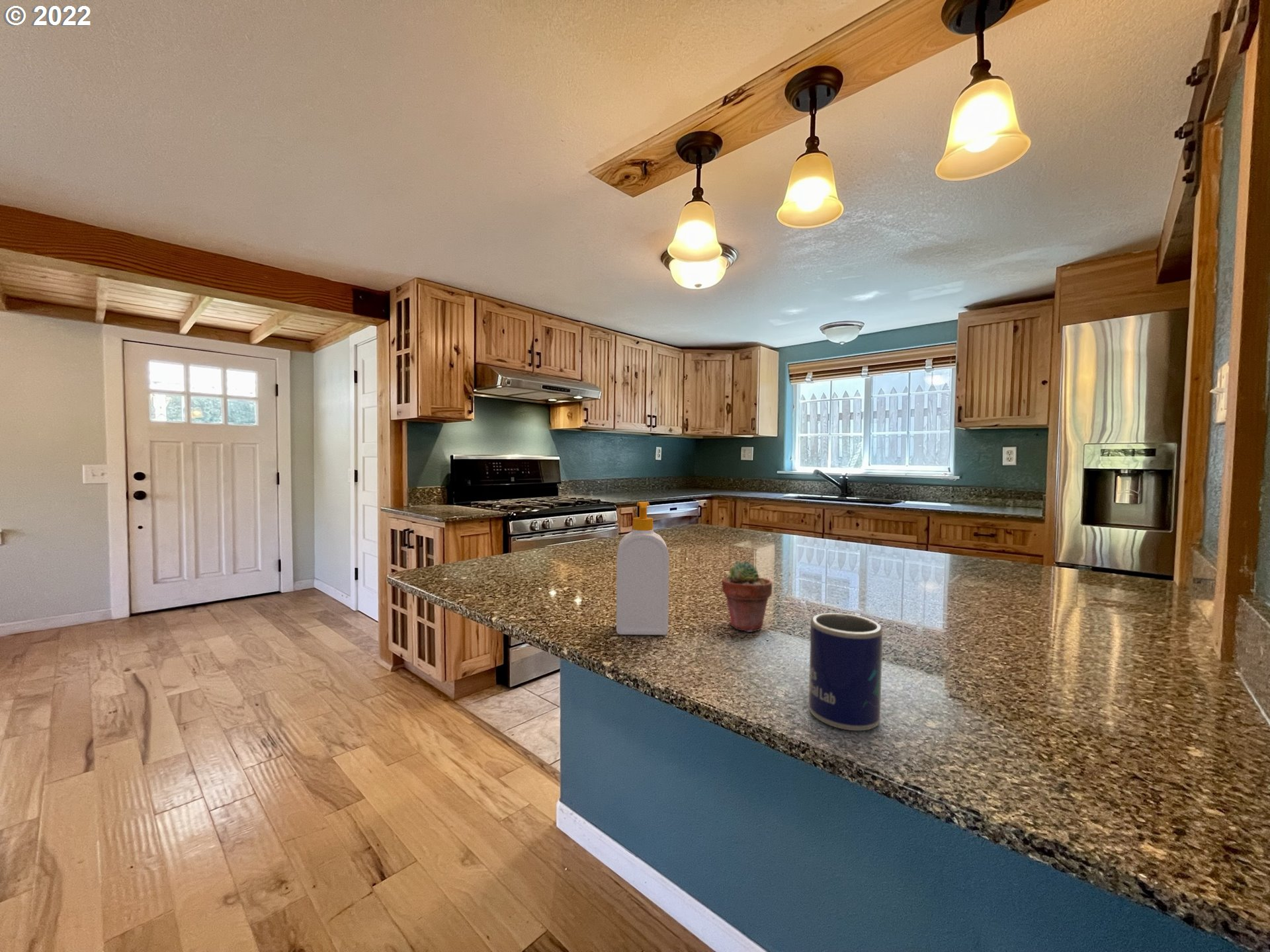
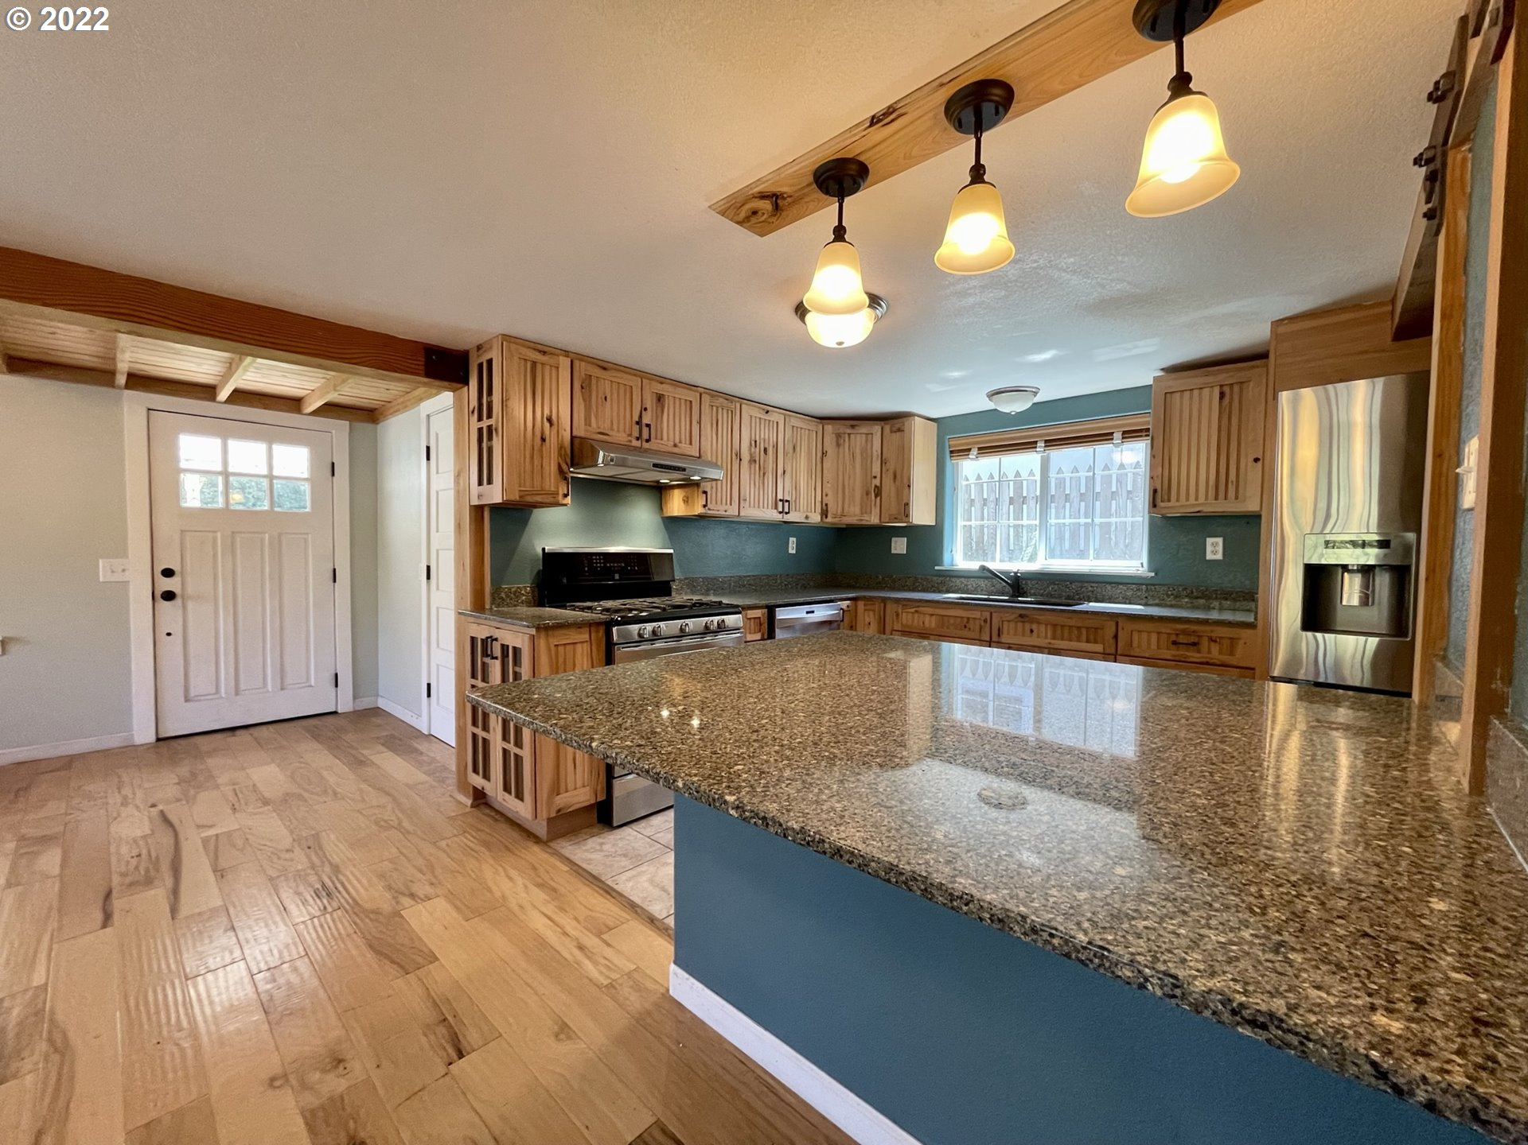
- mug (836, 662)
- soap bottle (642, 566)
- potted succulent (746, 593)
